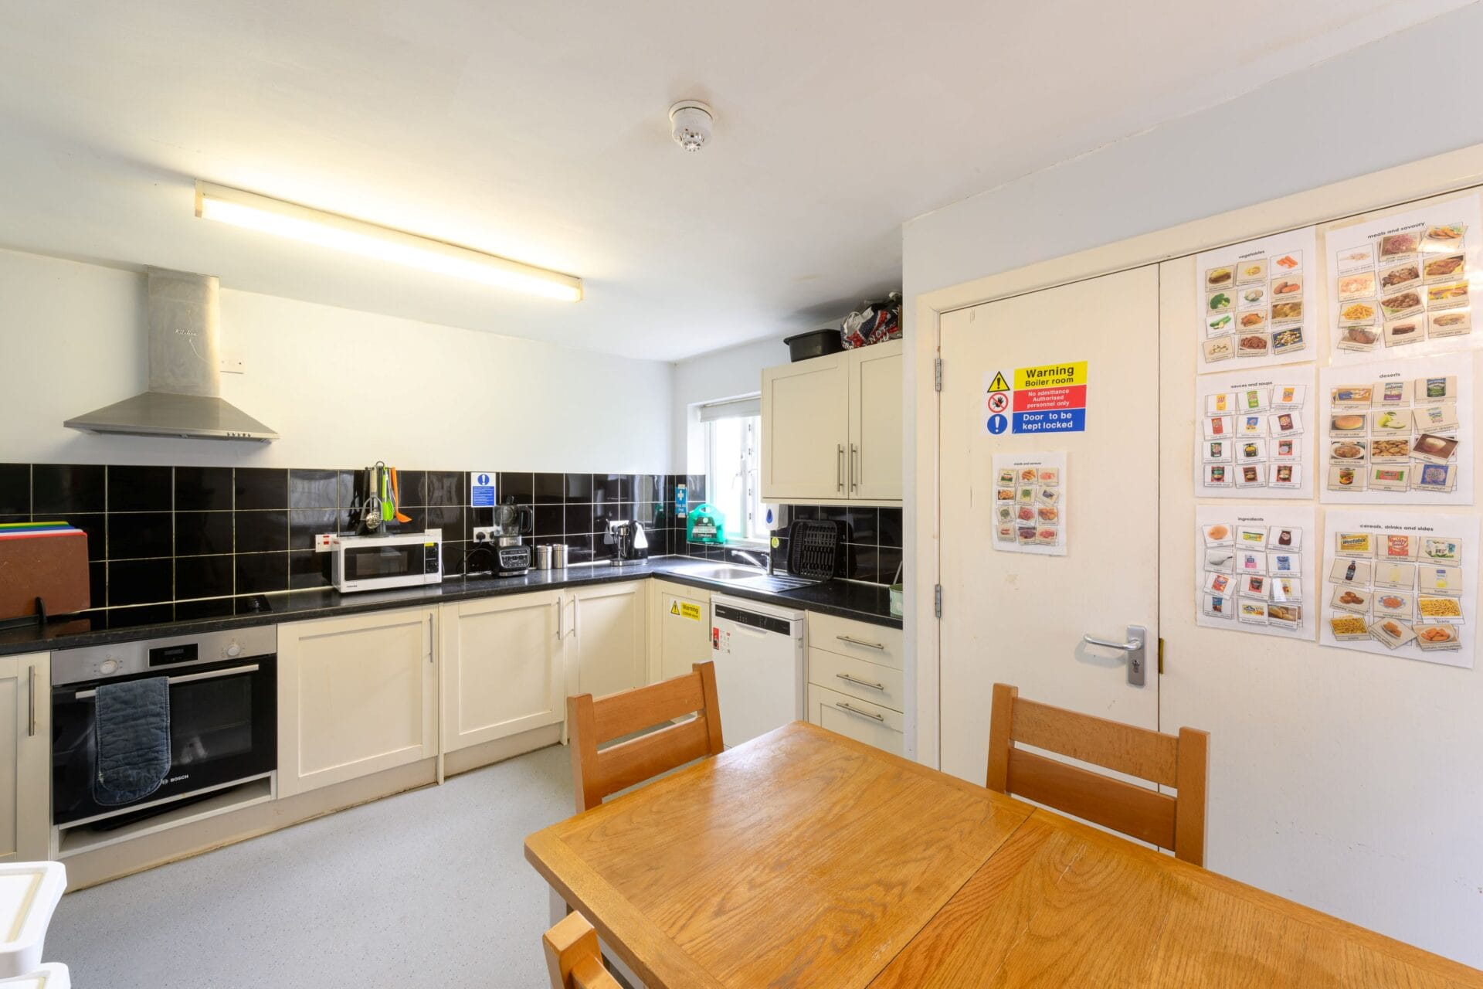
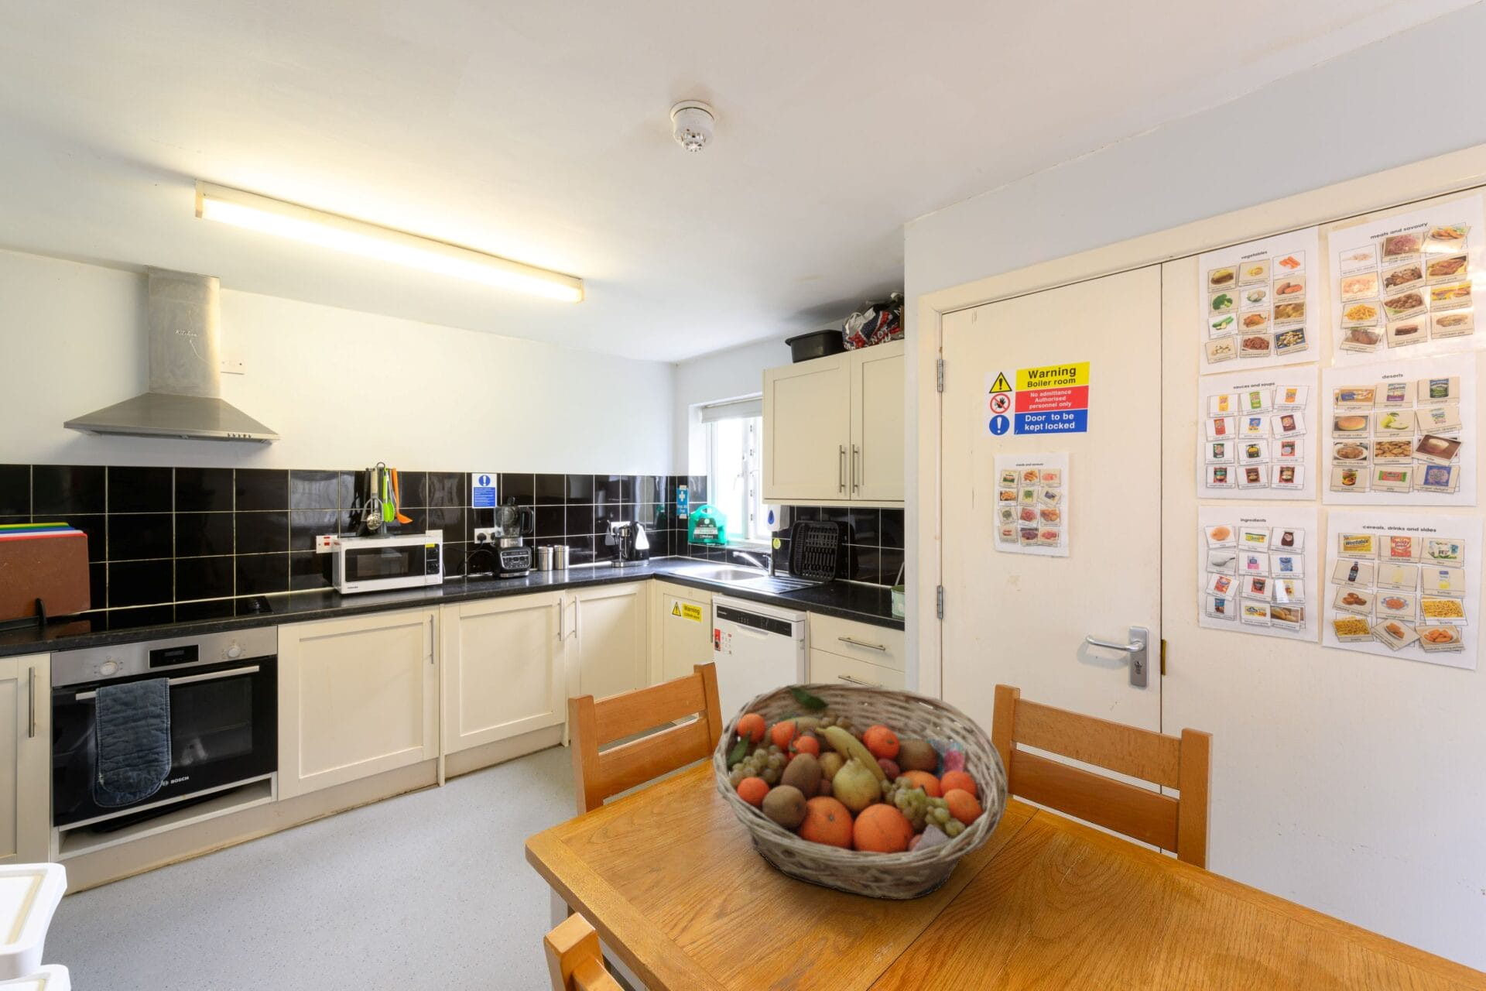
+ fruit basket (851, 775)
